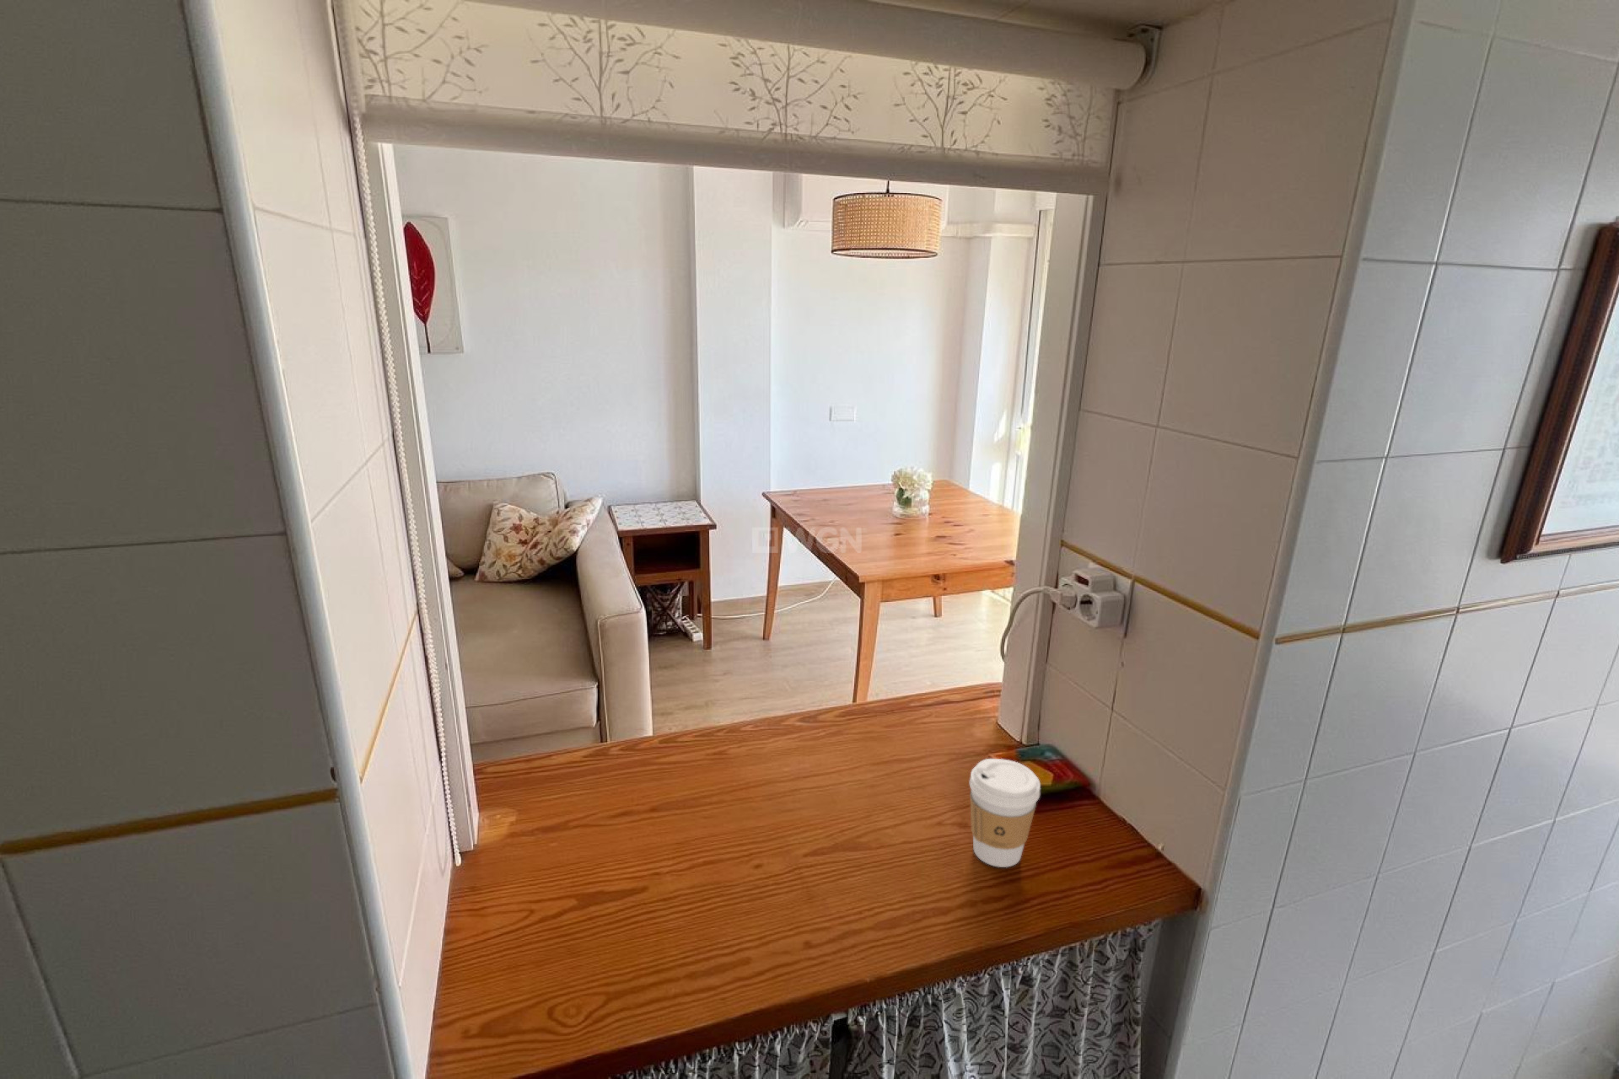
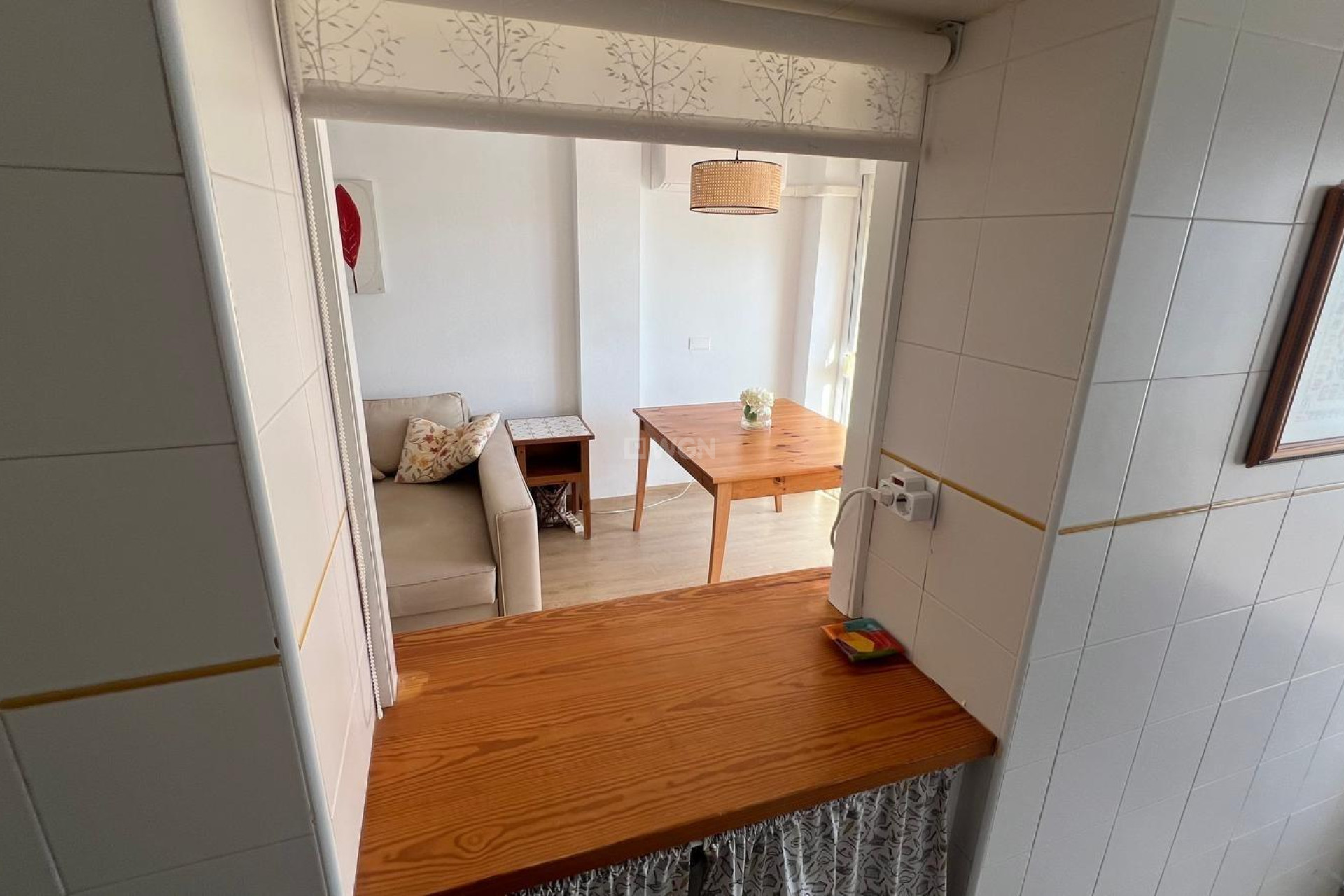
- coffee cup (1001, 812)
